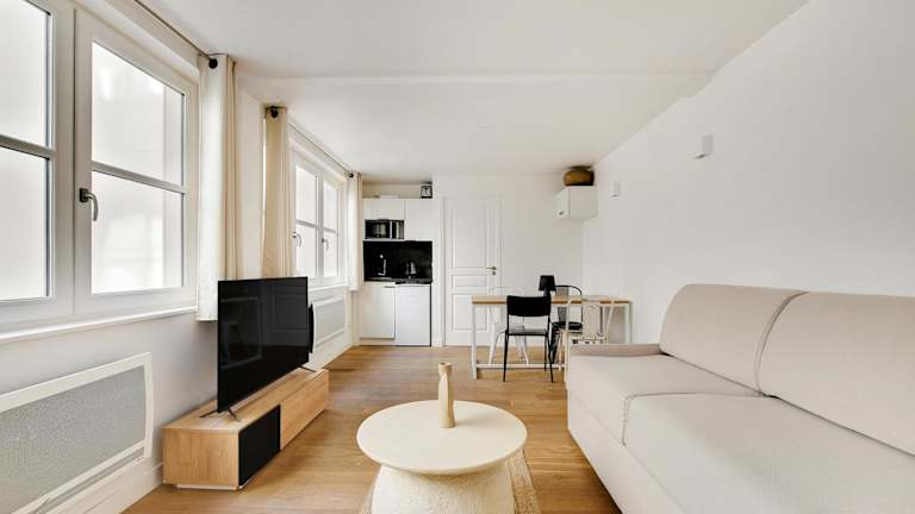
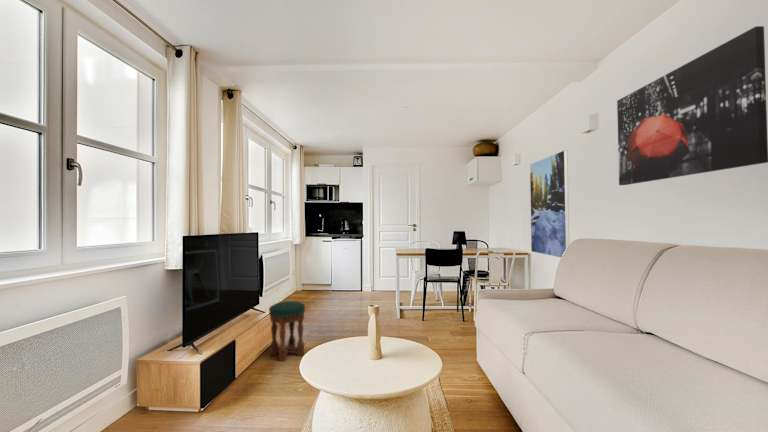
+ stool (289, 328)
+ wall art (674, 124)
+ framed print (547, 206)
